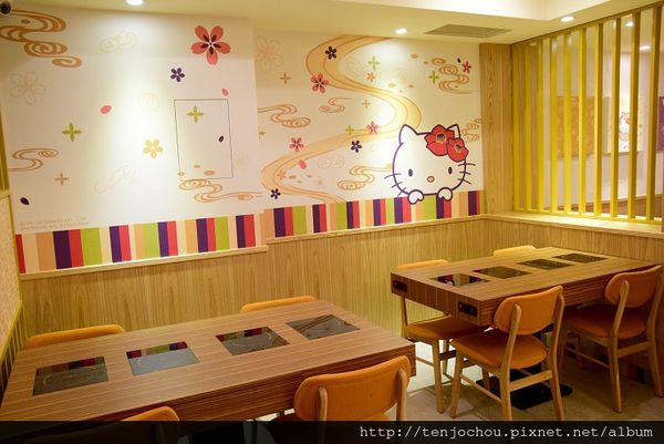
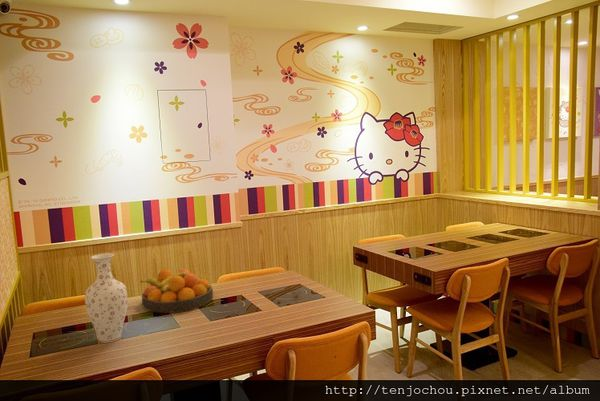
+ vase (106, 297)
+ fruit bowl (177, 286)
